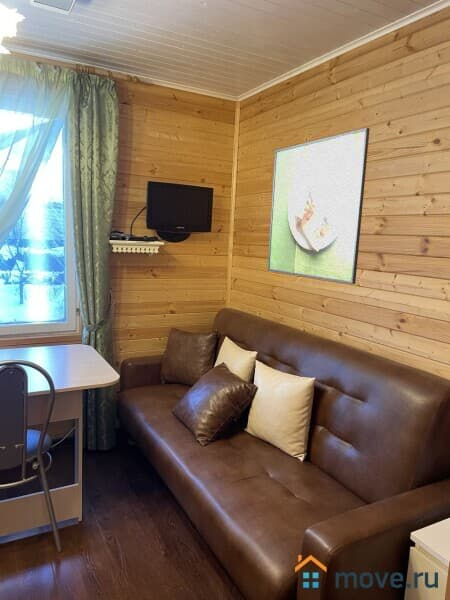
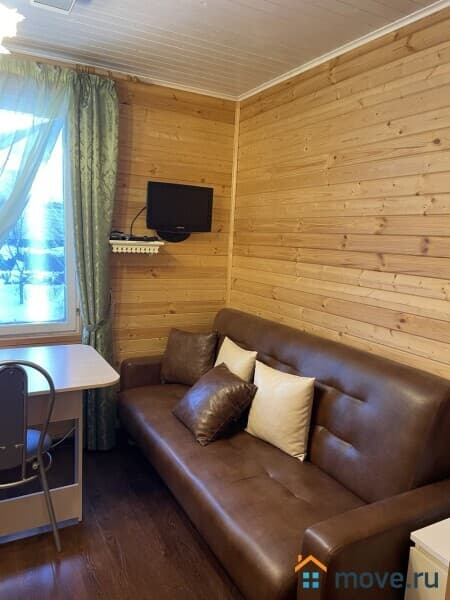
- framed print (310, 210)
